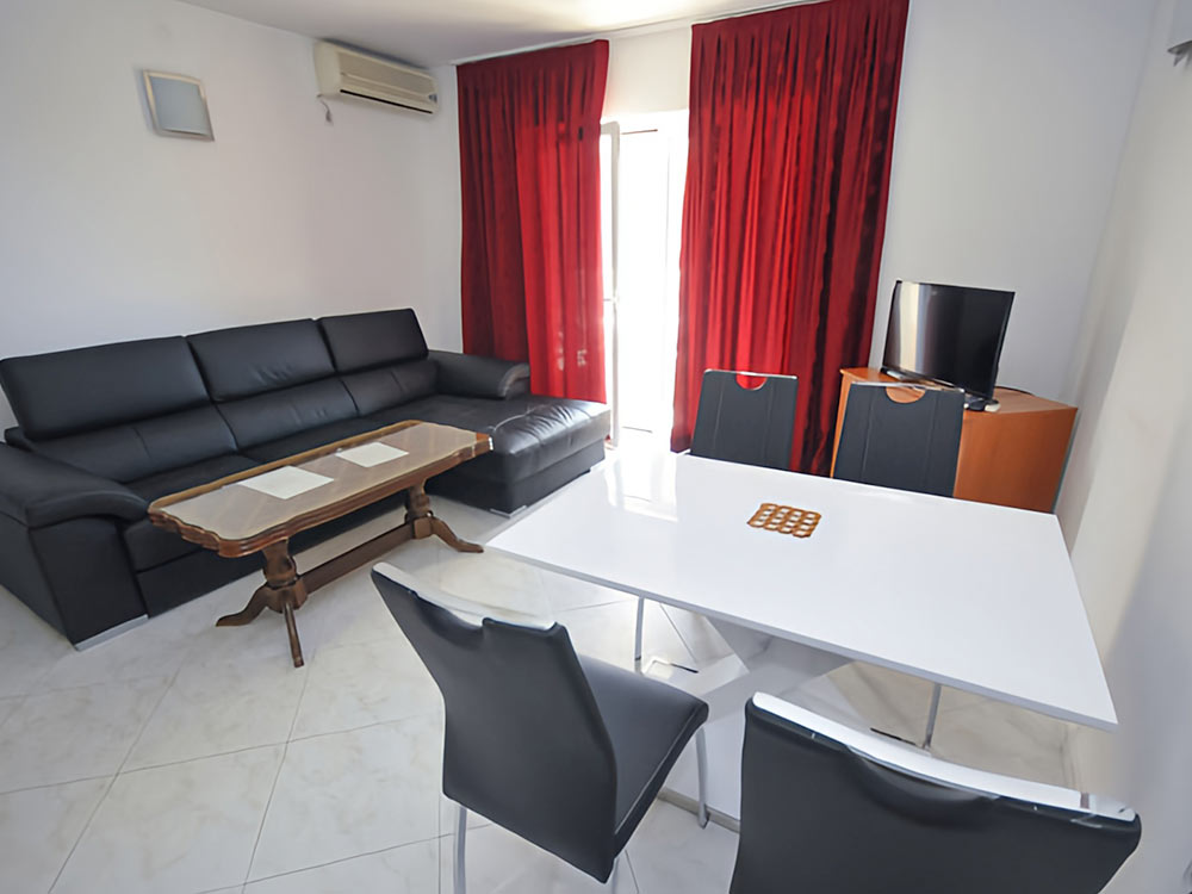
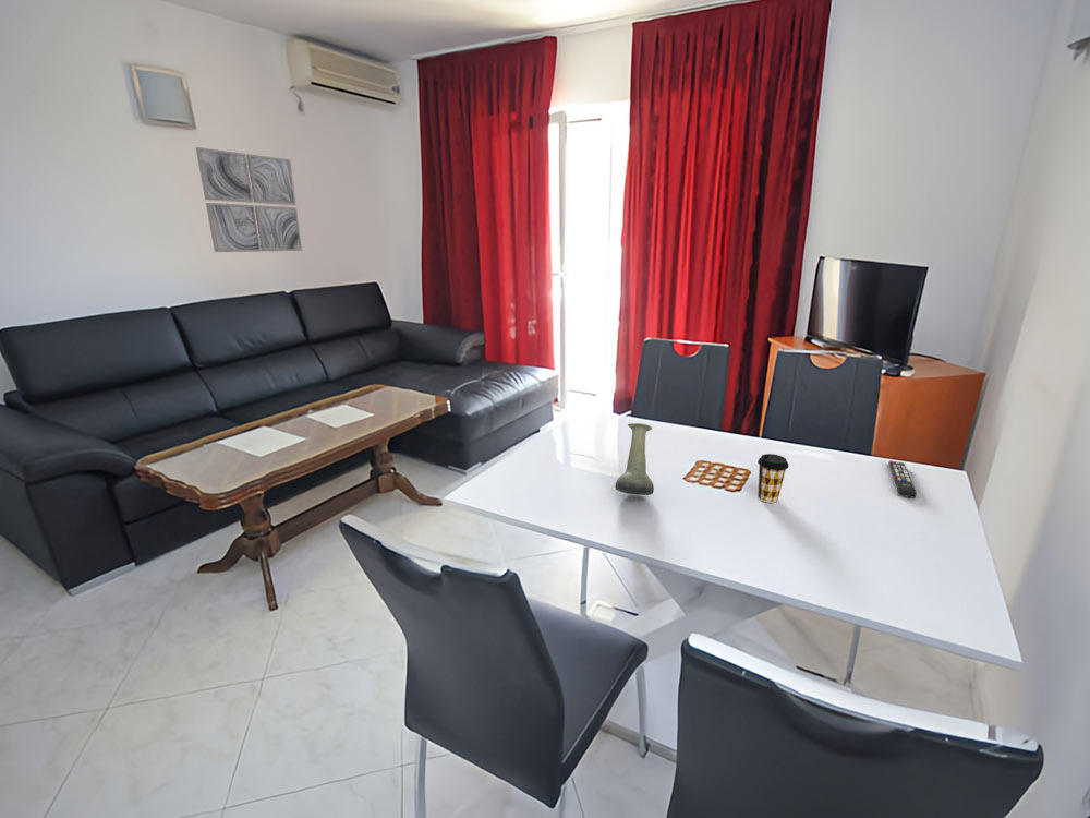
+ vase (639, 460)
+ wall art (254, 205)
+ coffee cup (771, 478)
+ remote control (901, 478)
